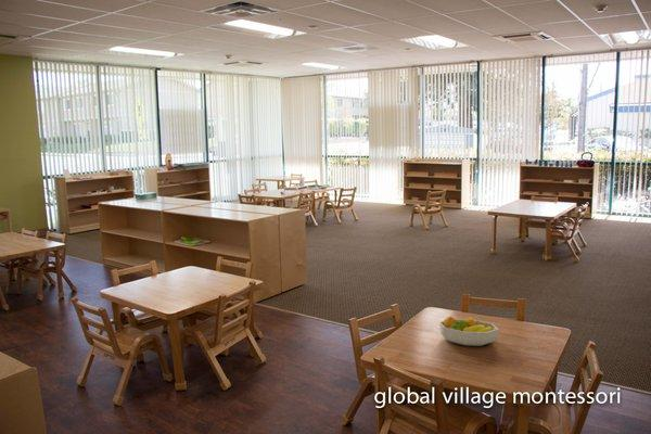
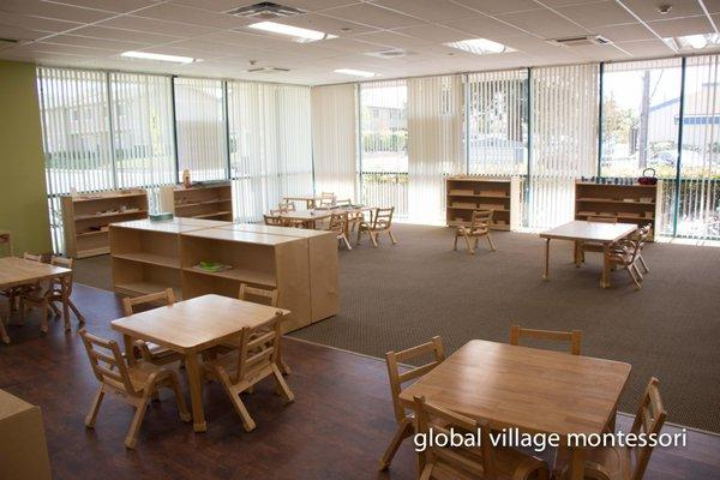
- fruit bowl (468, 329)
